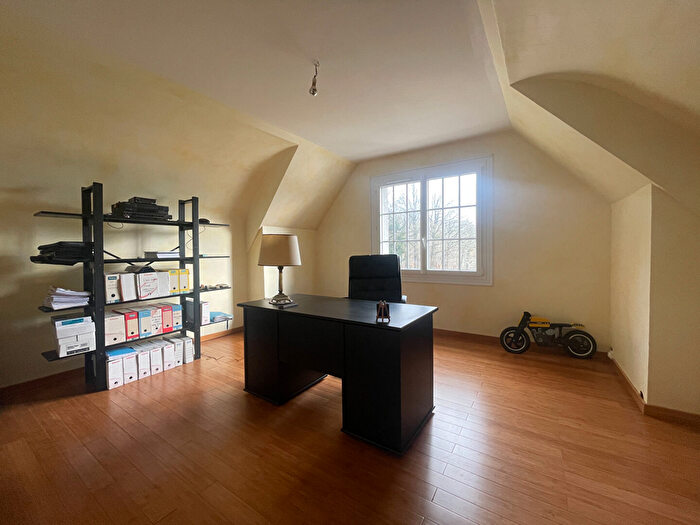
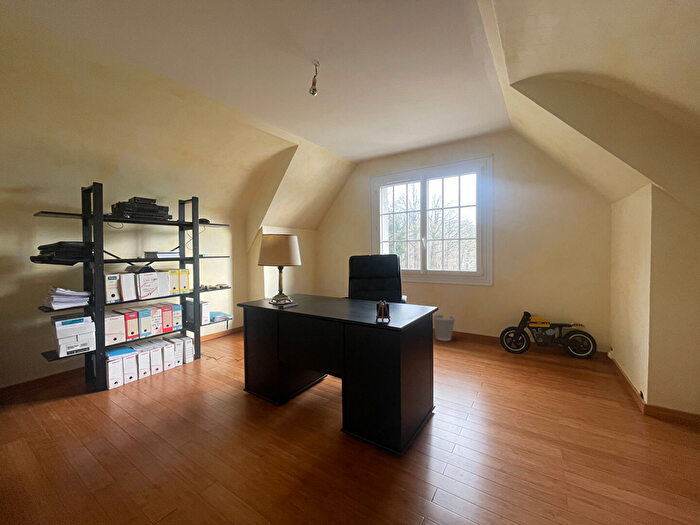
+ wastebasket (443, 327)
